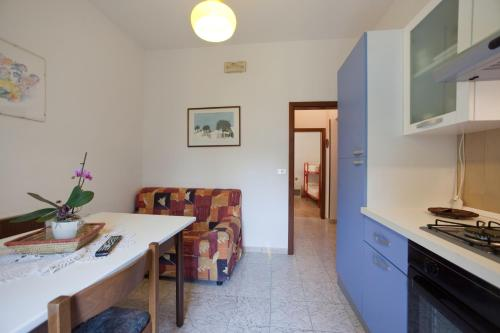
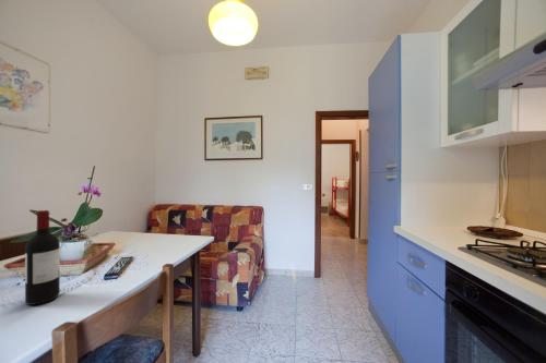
+ wine bottle (43, 255)
